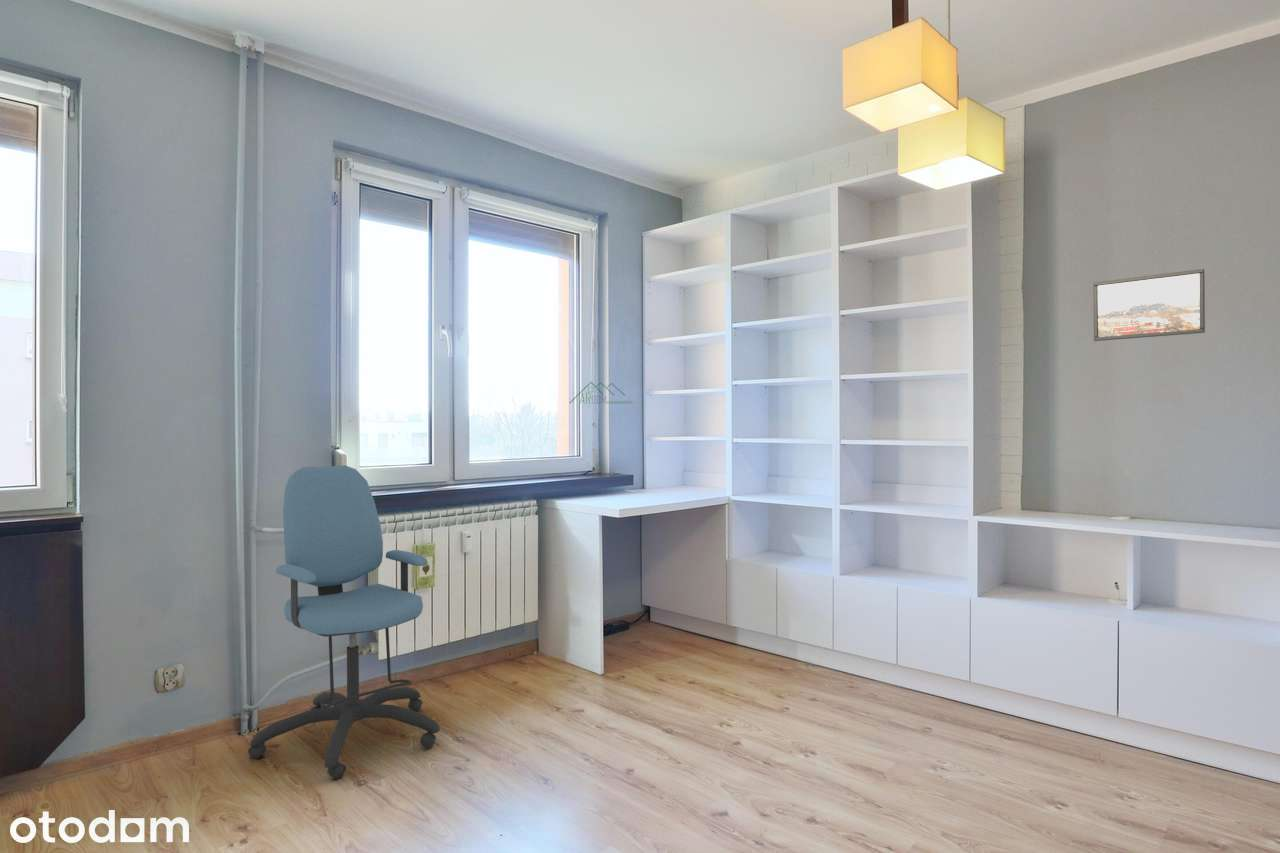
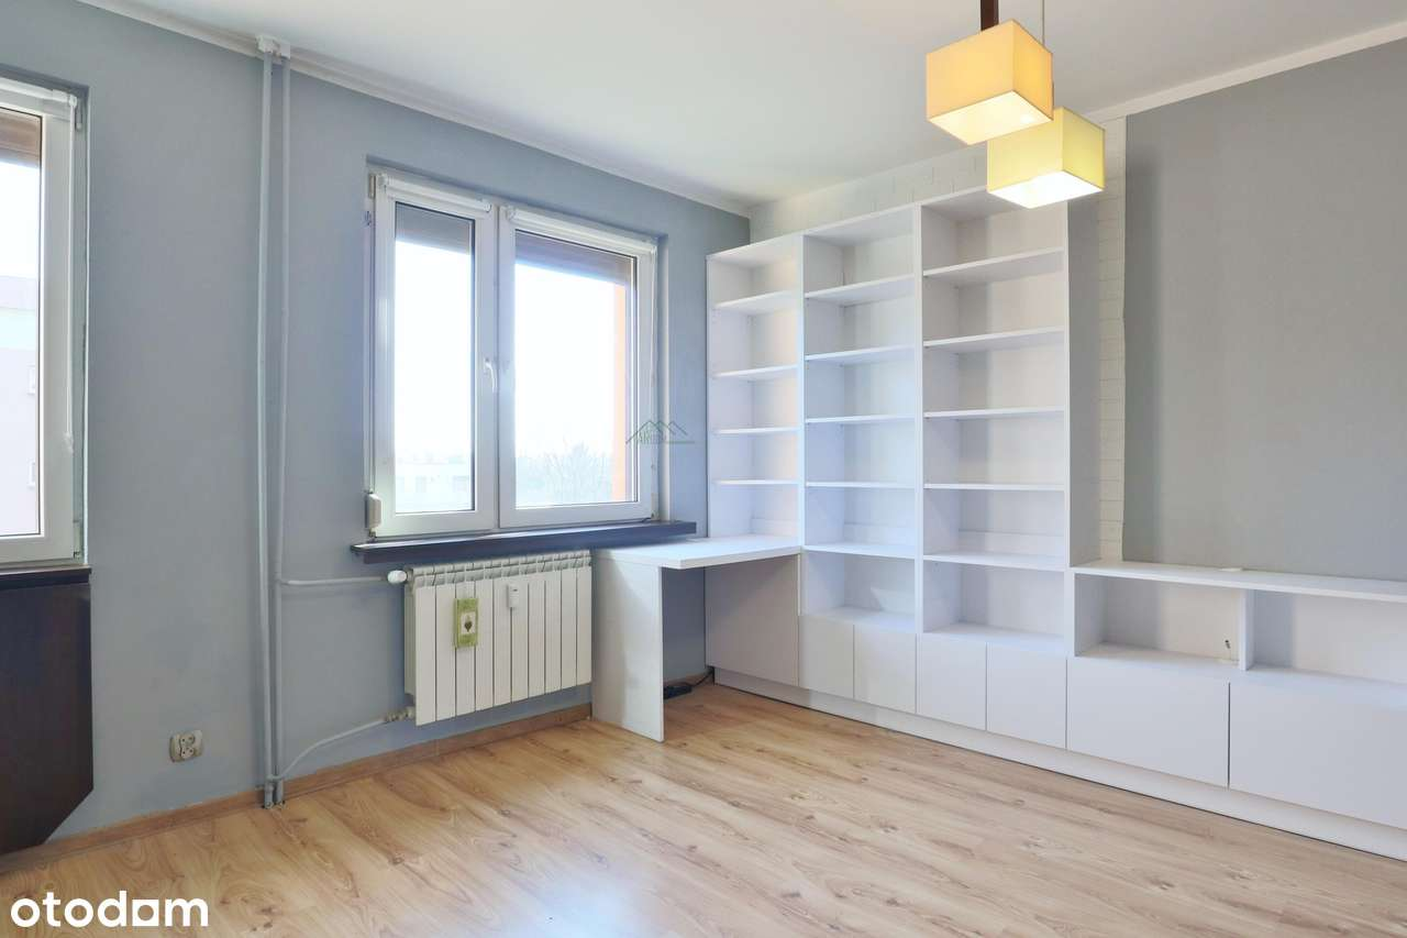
- office chair (349, 602)
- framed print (1146, 306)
